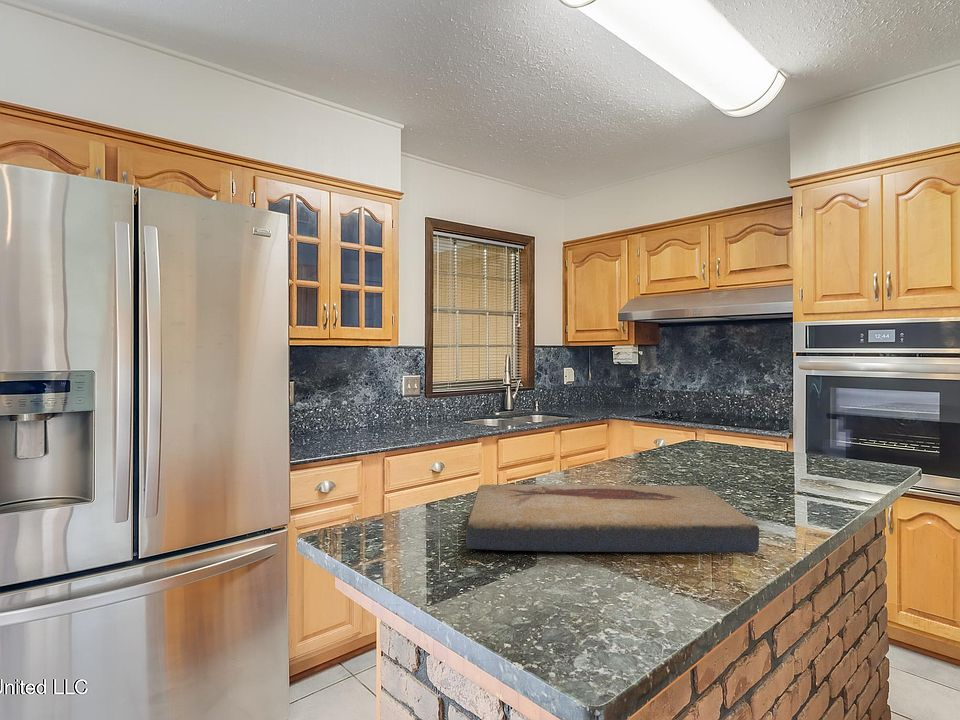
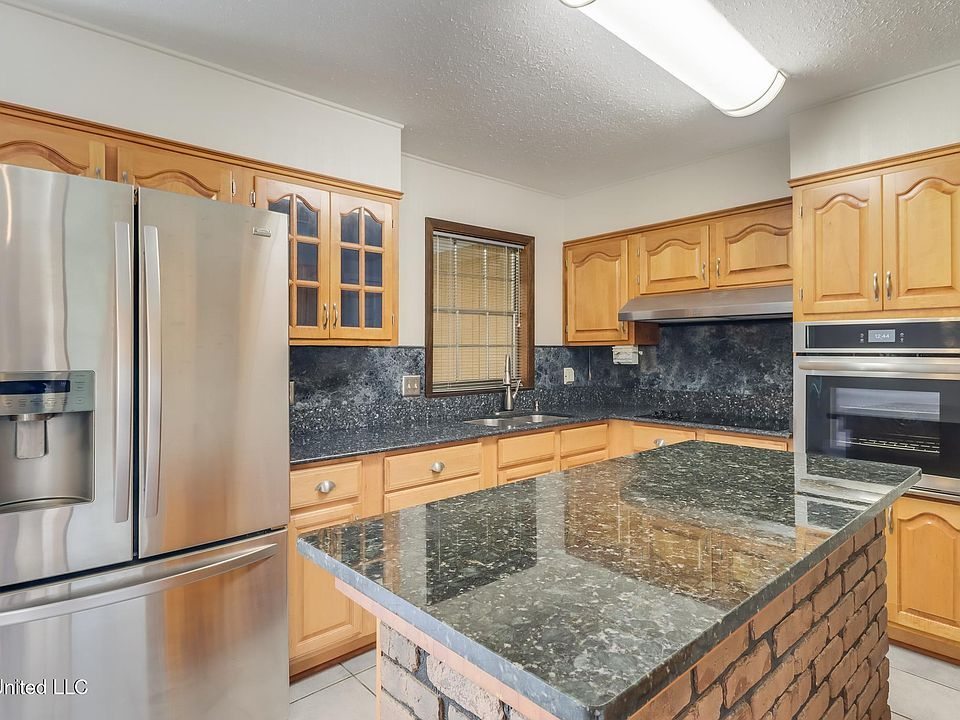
- fish fossil (600, 513)
